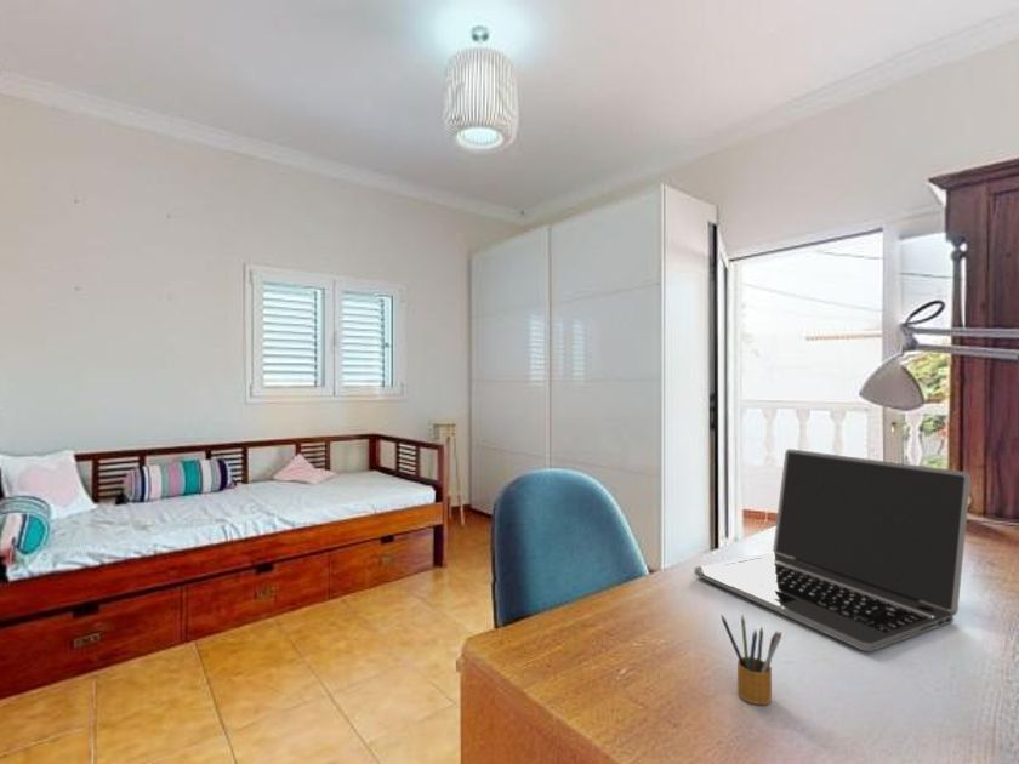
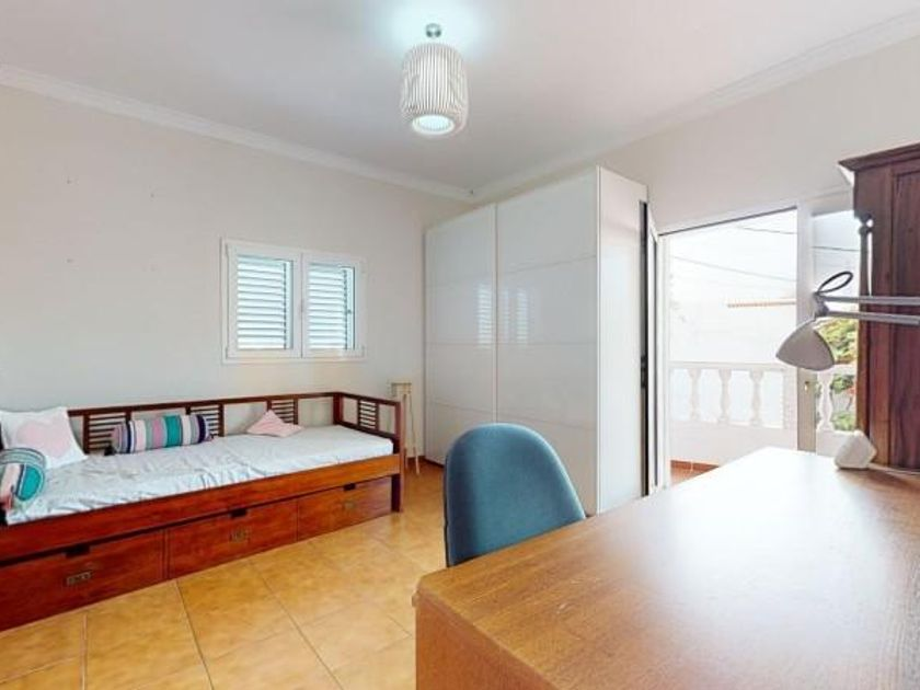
- laptop (818, 528)
- pencil box (751, 656)
